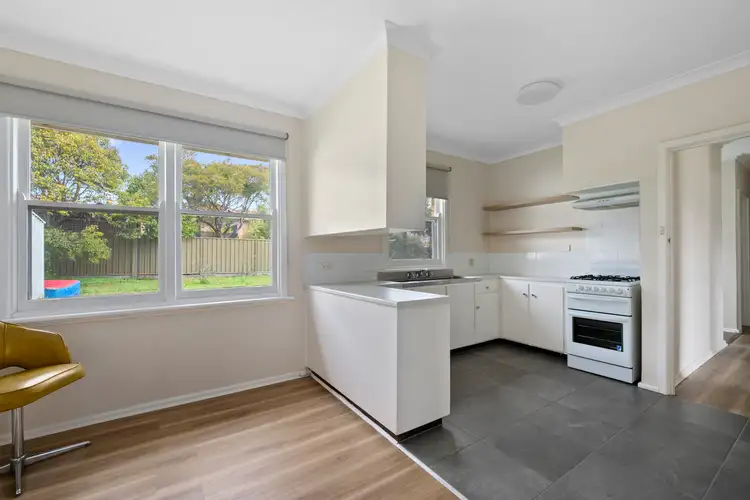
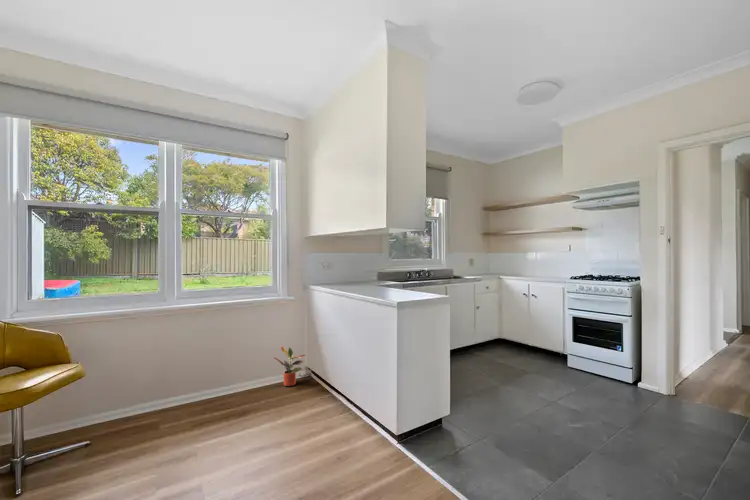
+ potted plant (291, 366)
